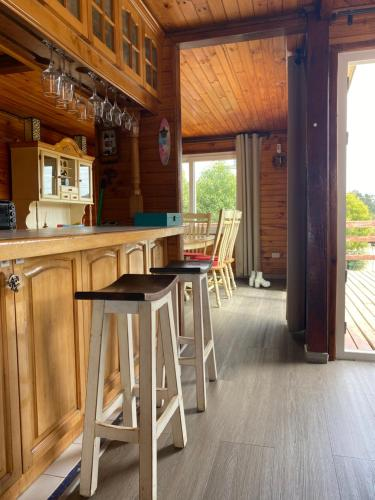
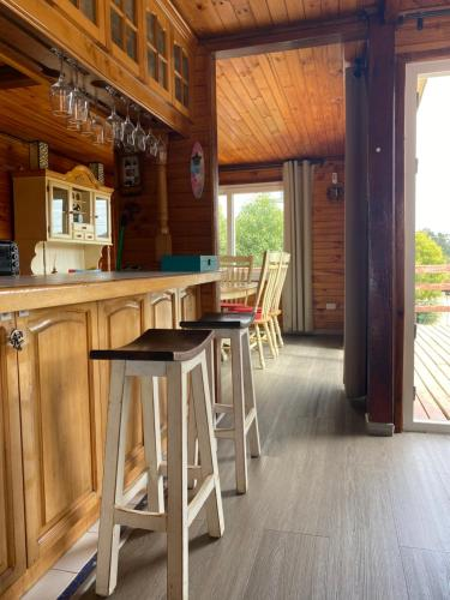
- boots (259, 278)
